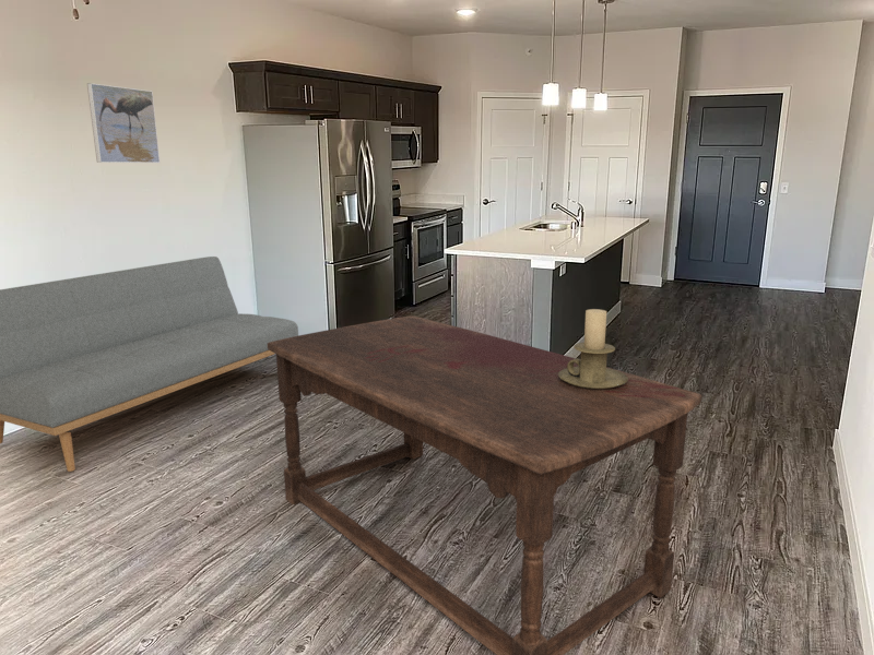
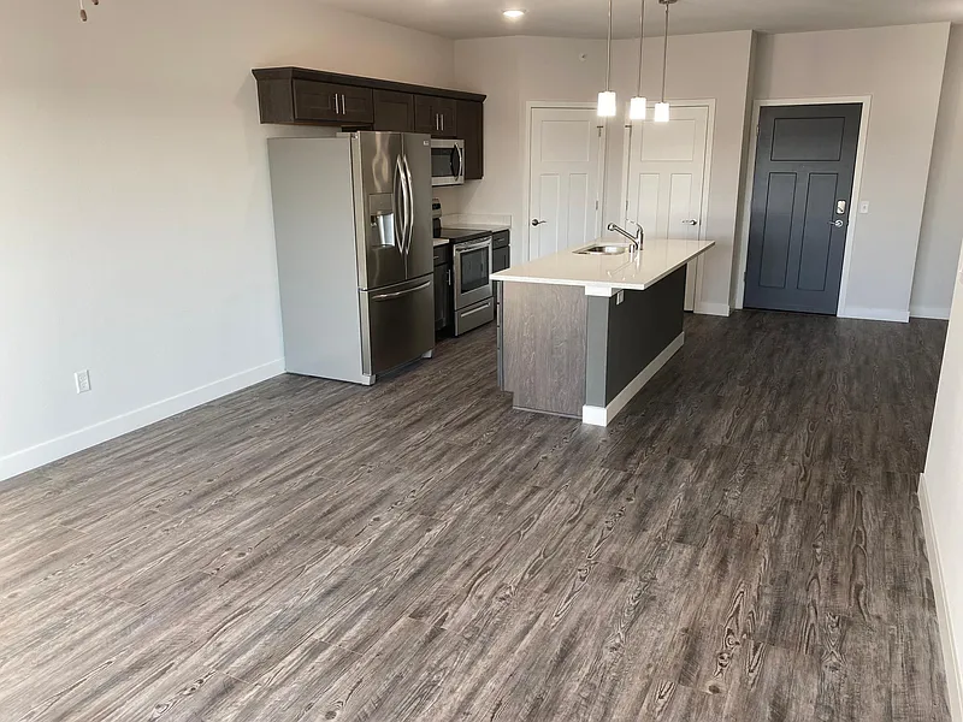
- dining table (454, 454)
- candle holder (594, 345)
- sofa (151, 341)
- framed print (126, 126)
